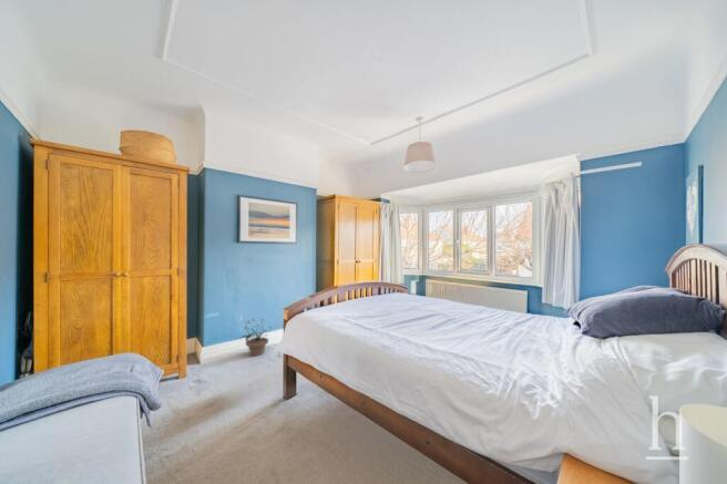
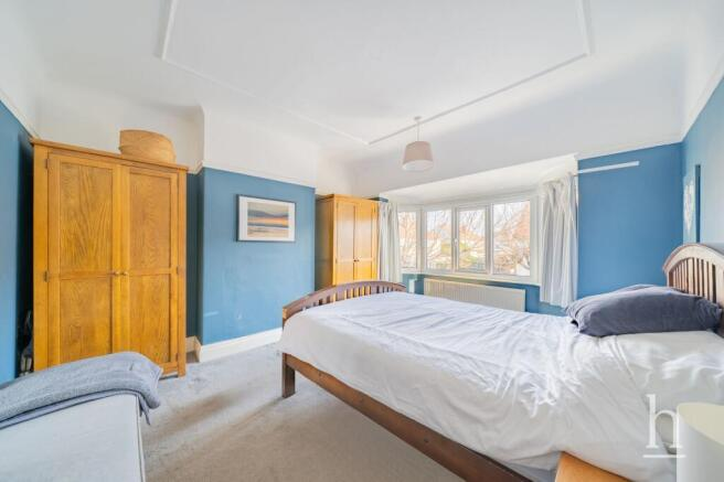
- potted plant (256, 337)
